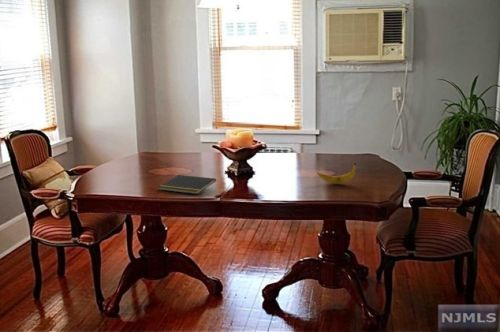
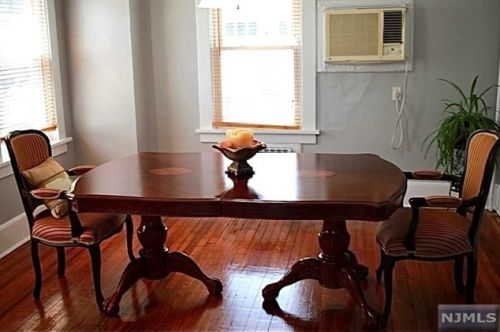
- banana (336, 176)
- notepad (187, 184)
